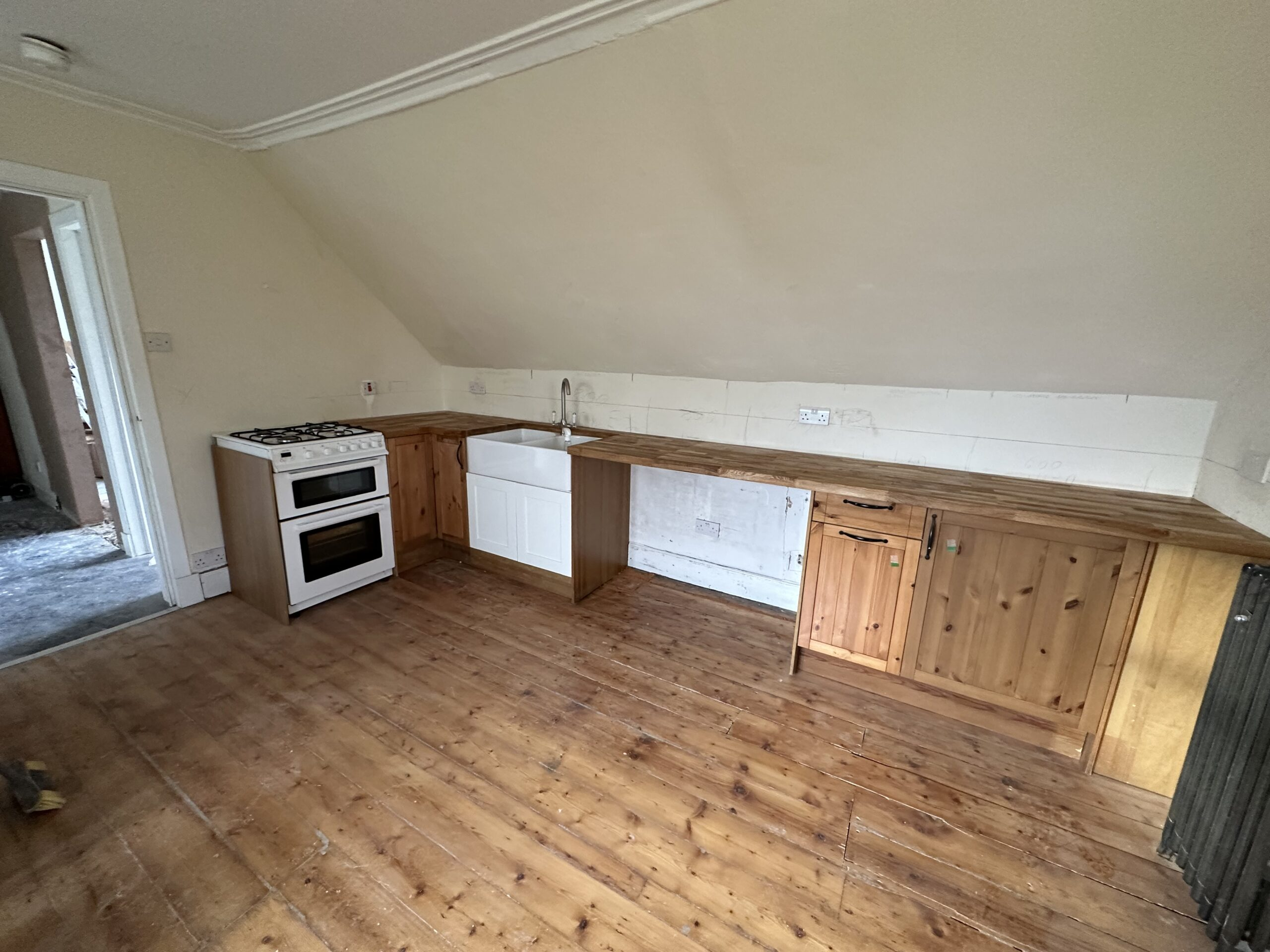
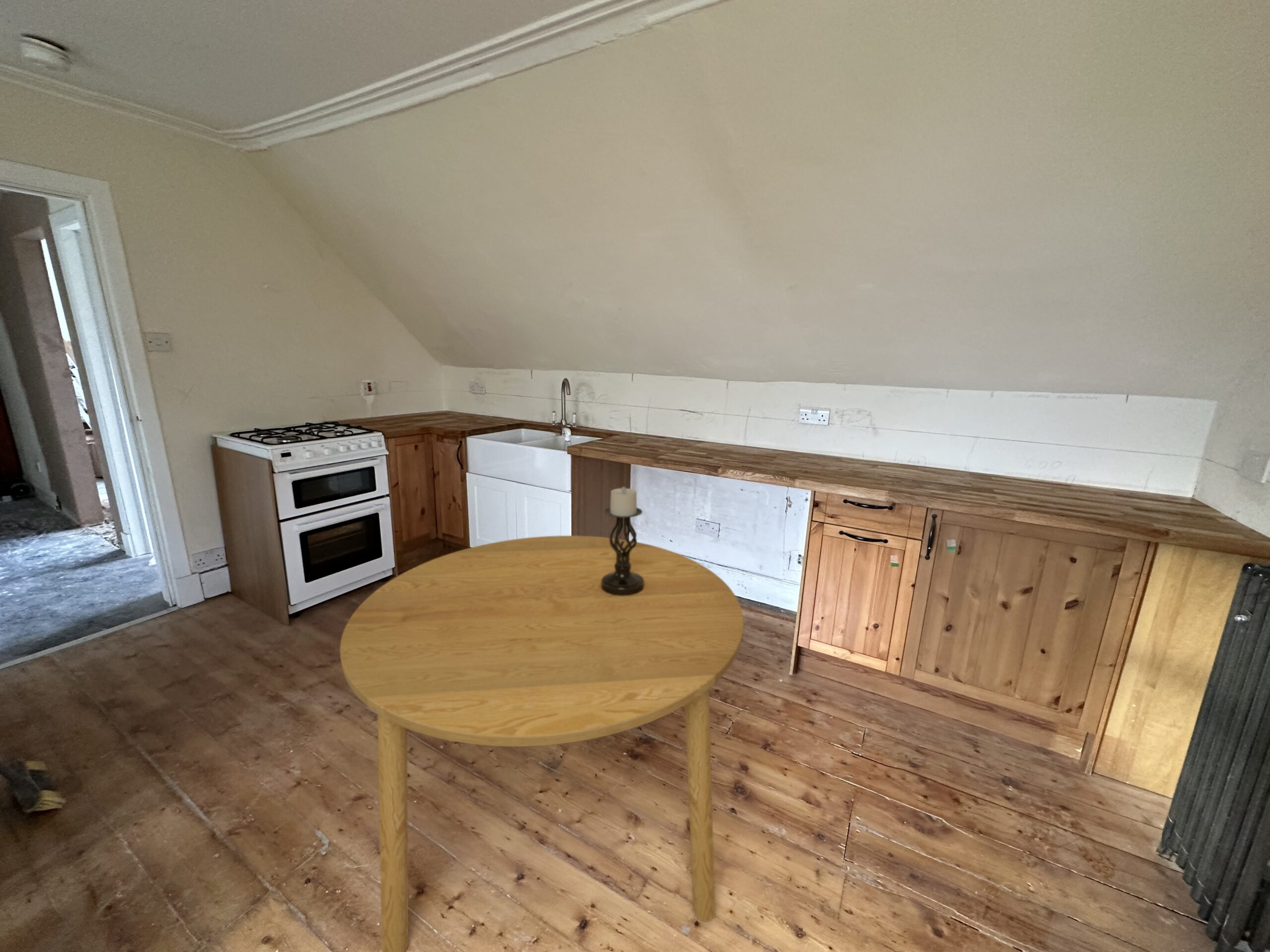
+ dining table (556, 706)
+ candle holder (624, 538)
